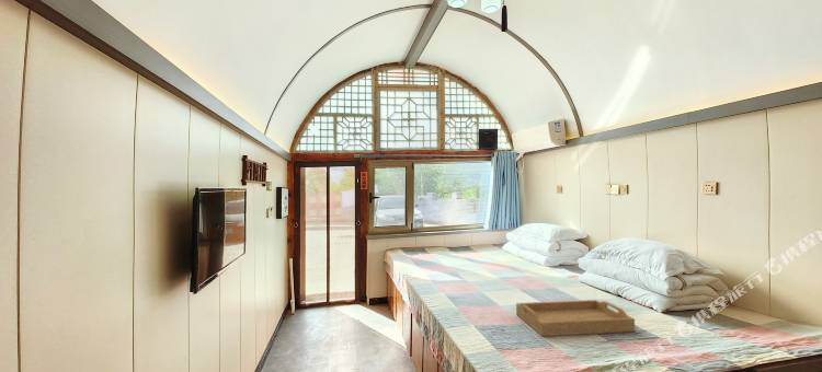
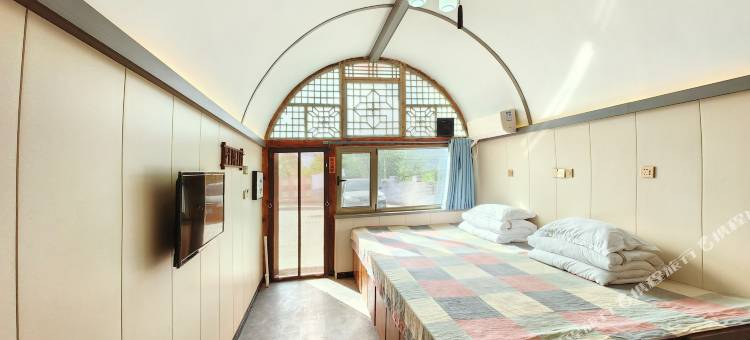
- serving tray (571, 314)
